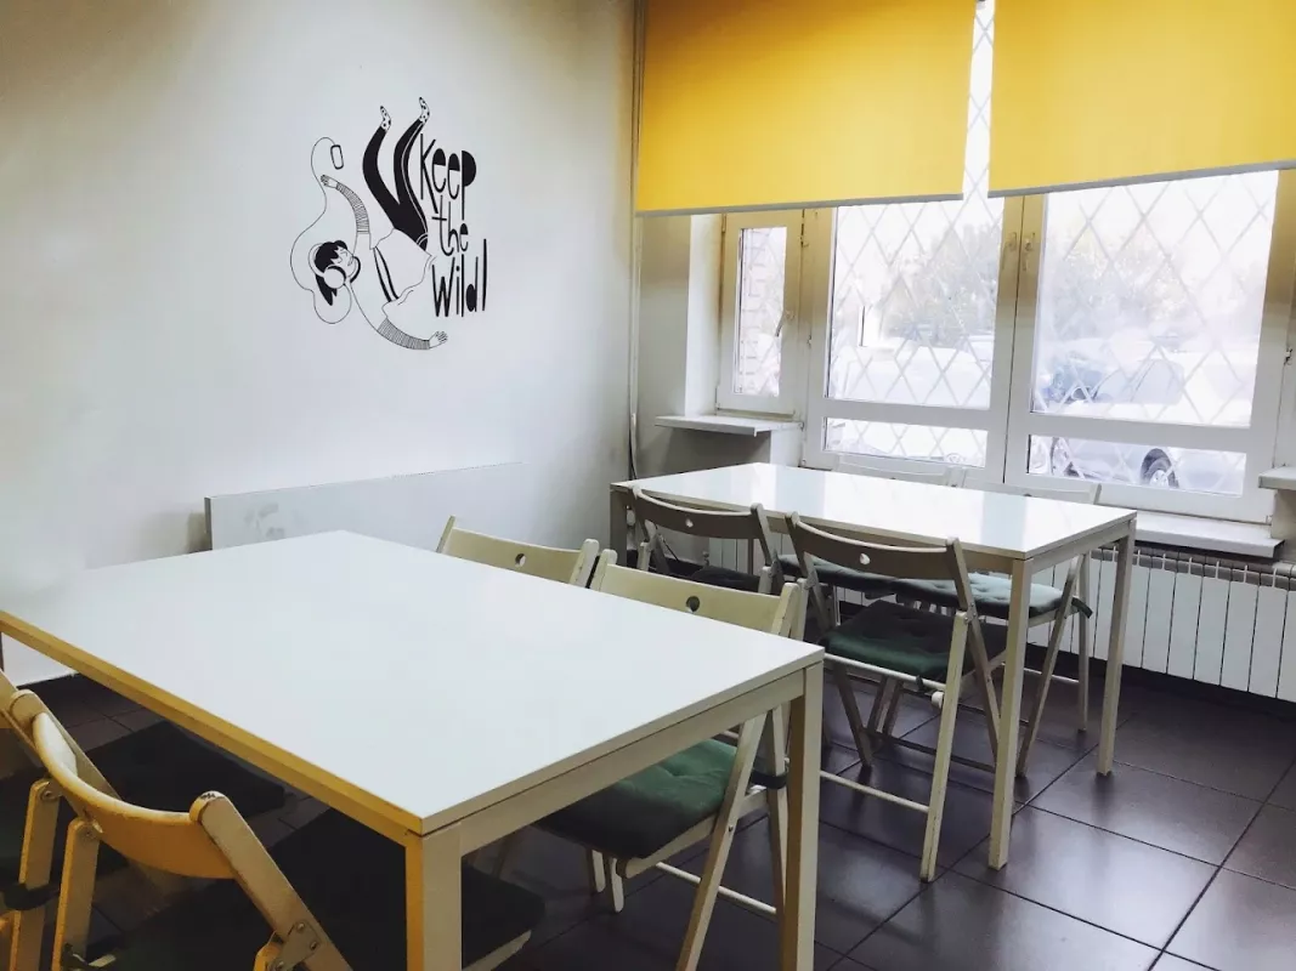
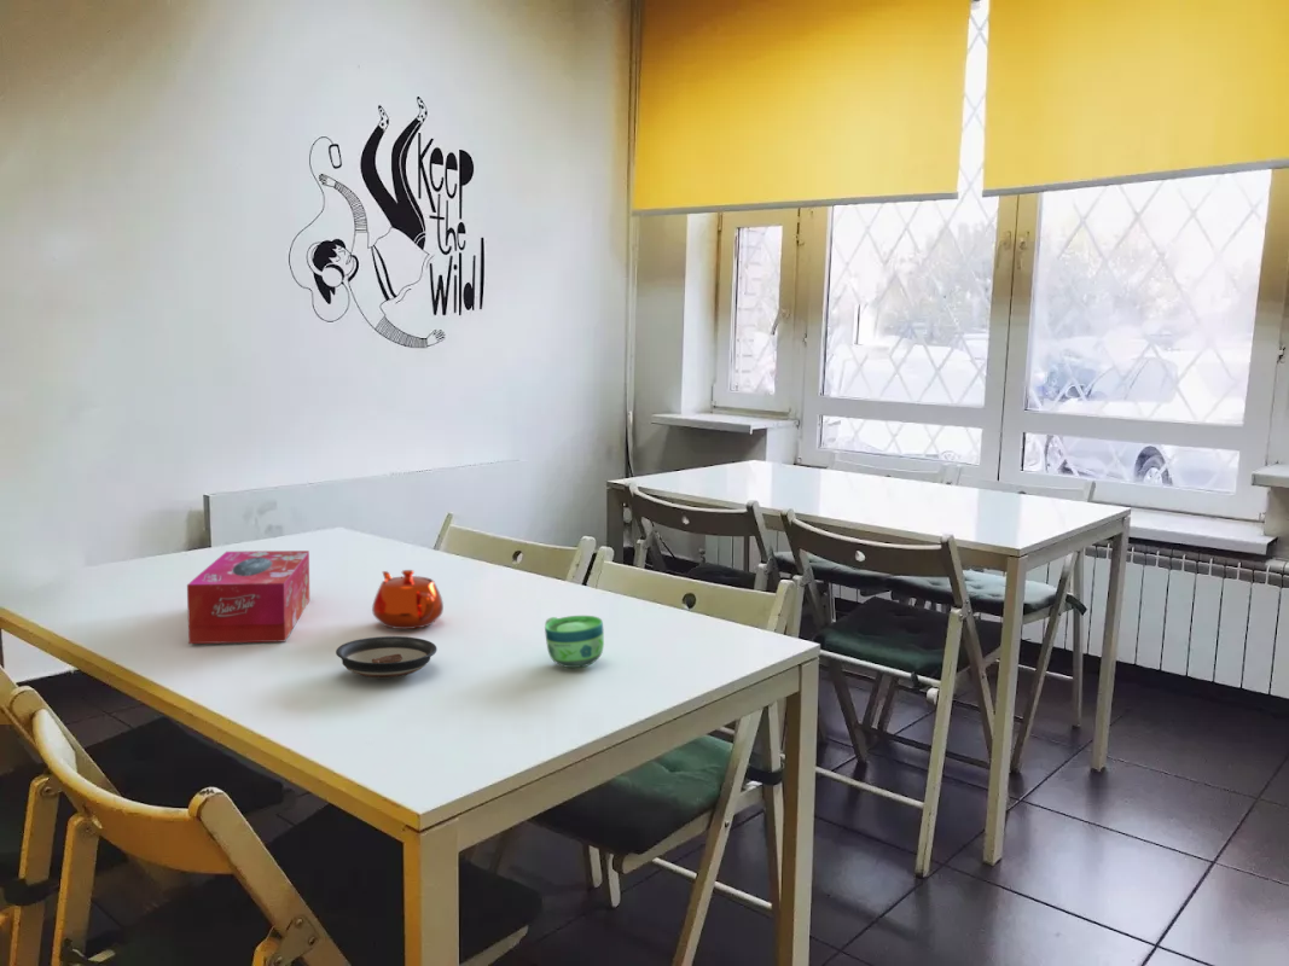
+ teapot (406, 595)
+ cup (567, 640)
+ tissue box (254, 593)
+ saucer (387, 659)
